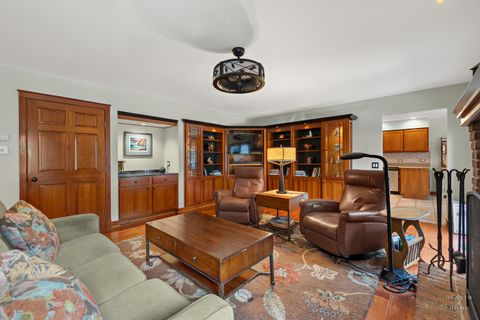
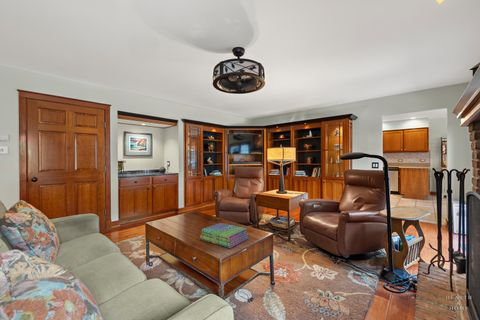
+ stack of books (224, 234)
